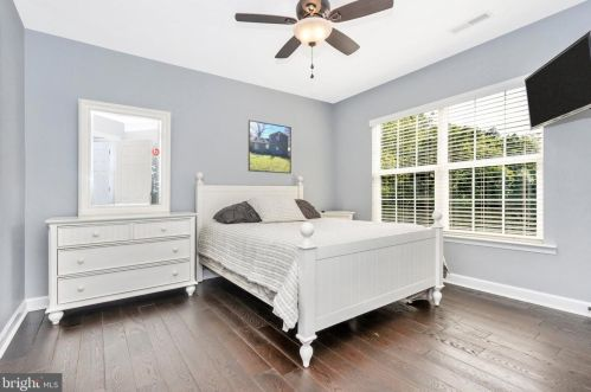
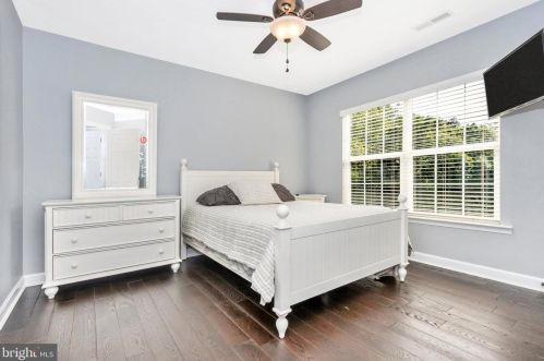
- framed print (270, 148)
